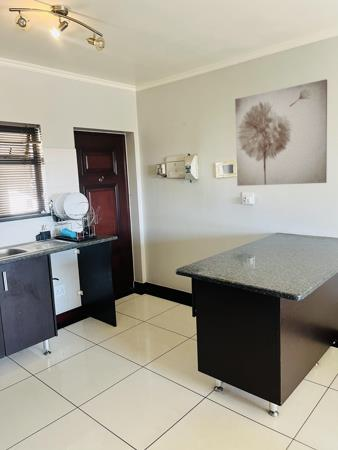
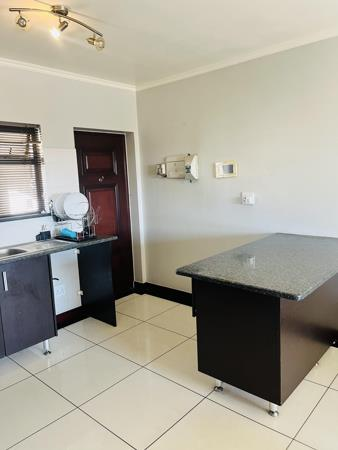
- wall art (277, 138)
